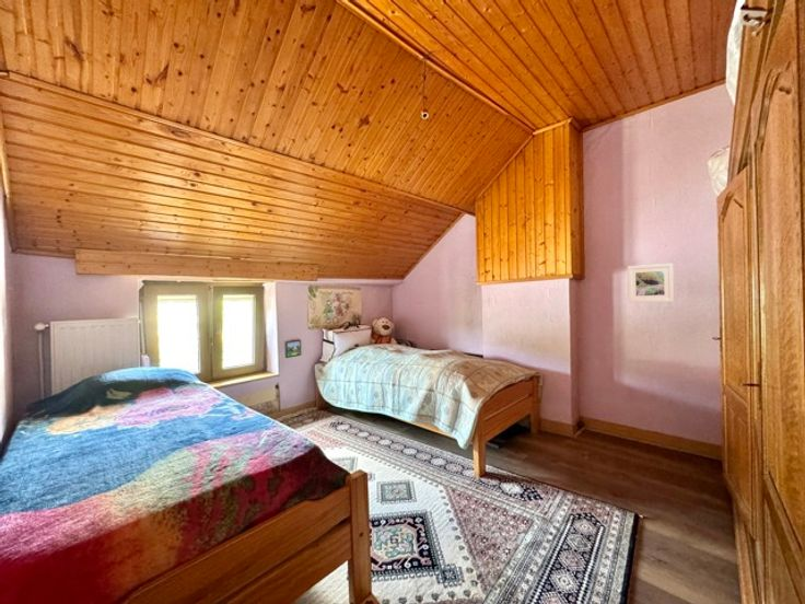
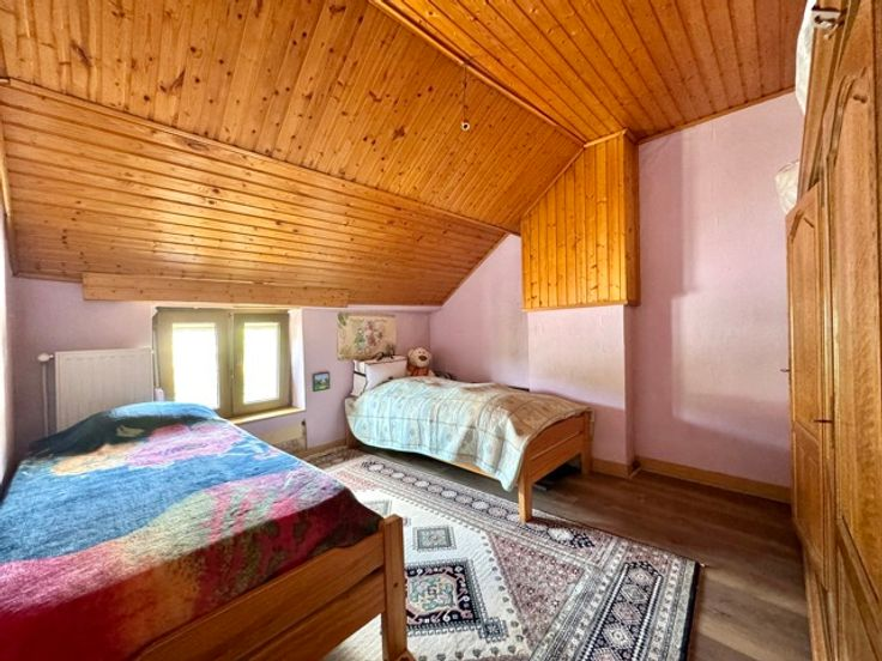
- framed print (650, 283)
